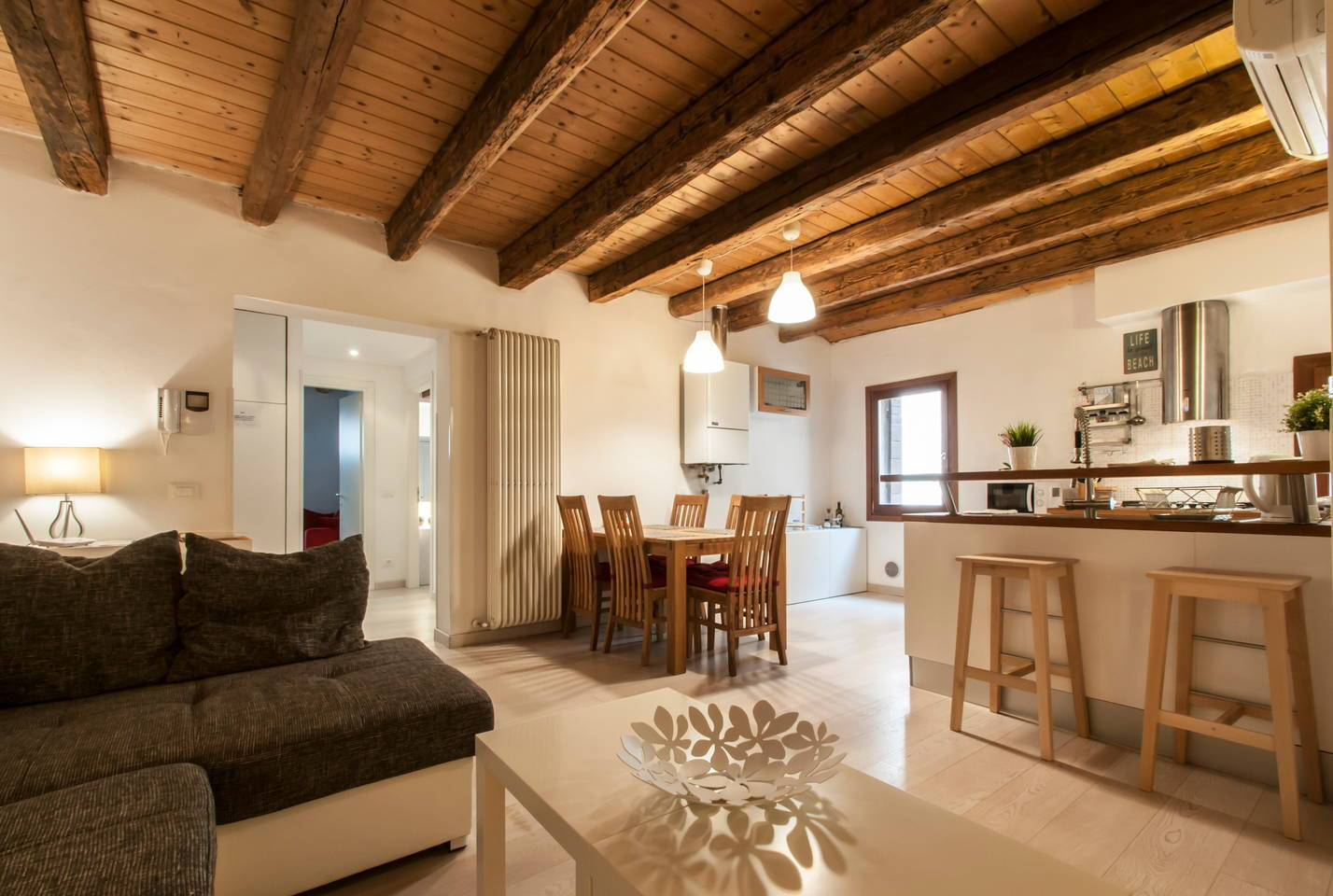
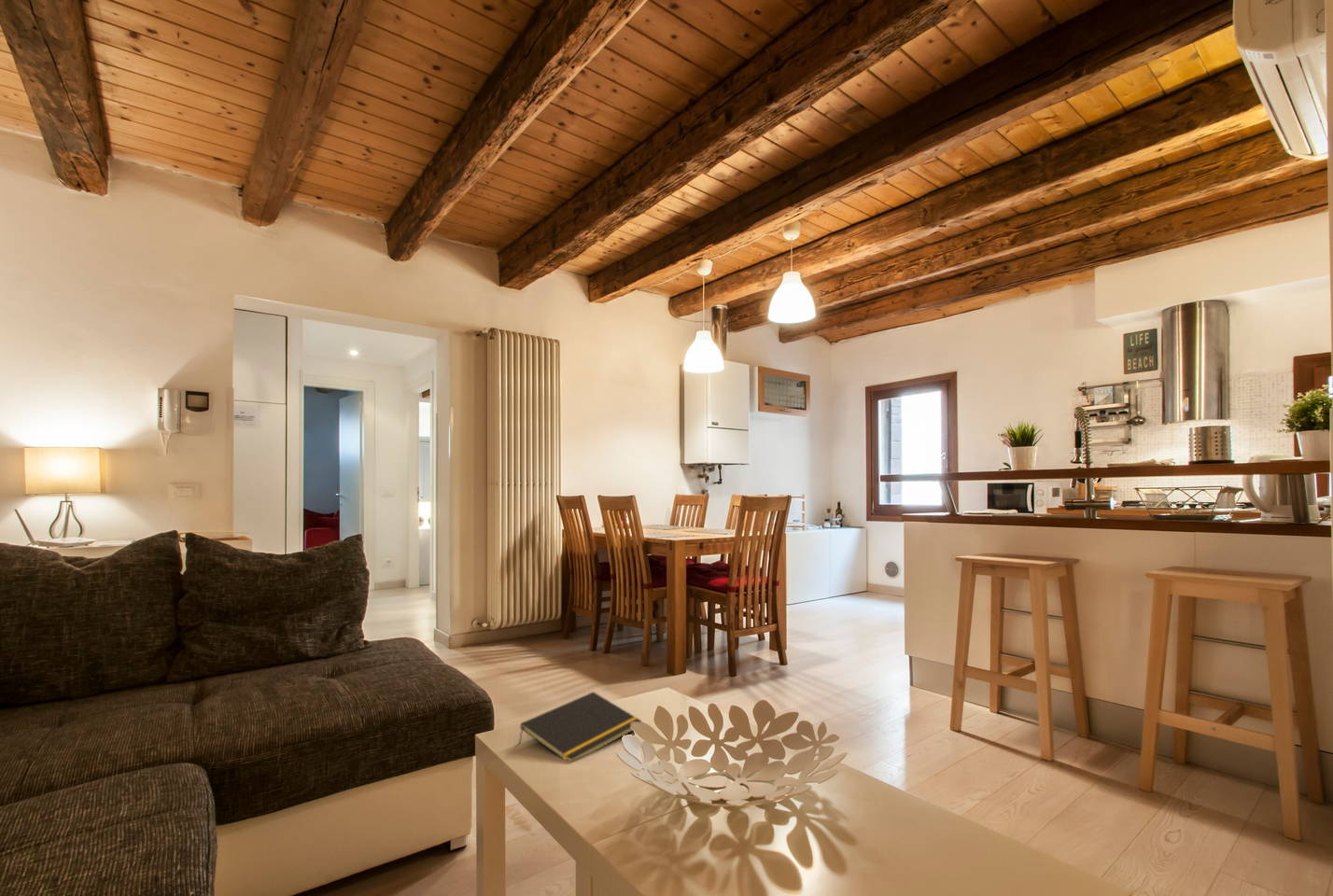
+ notepad (582, 724)
